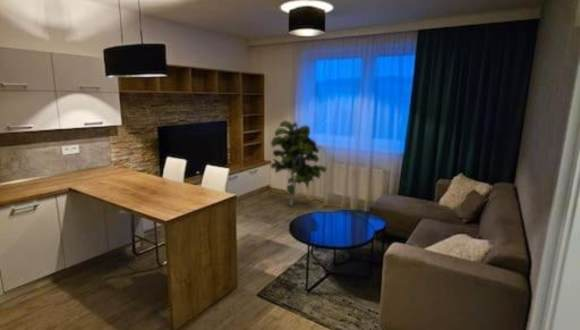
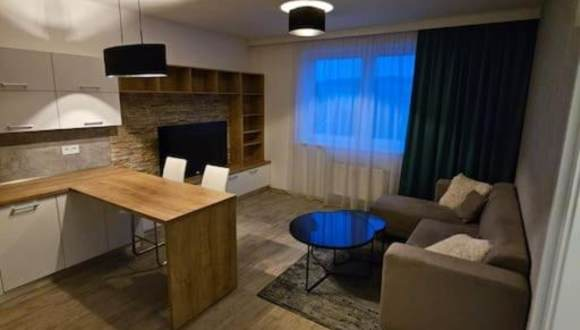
- indoor plant (297, 164)
